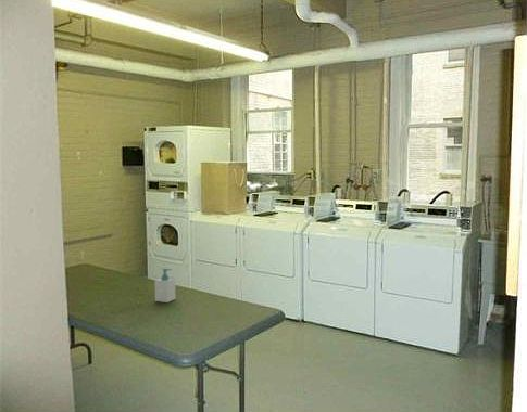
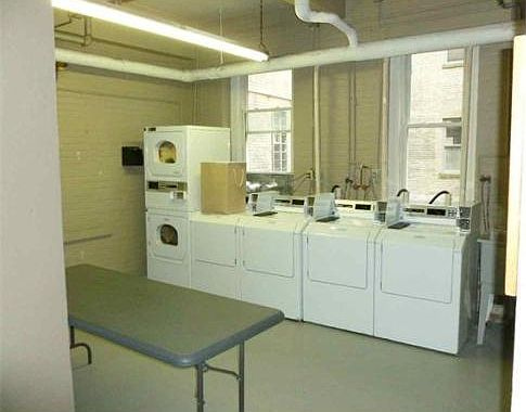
- soap bottle (165, 284)
